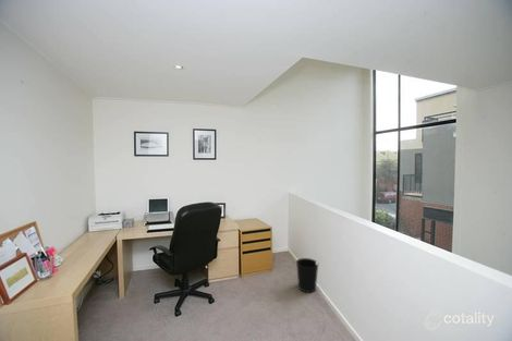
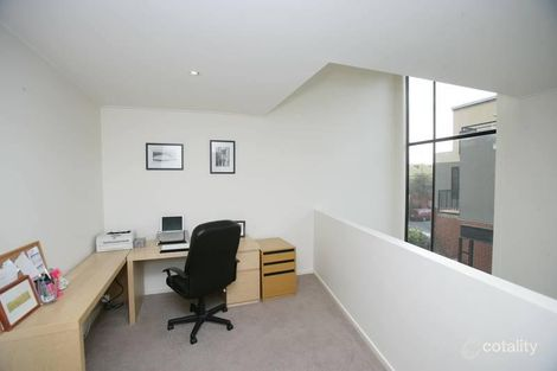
- wastebasket (307, 275)
